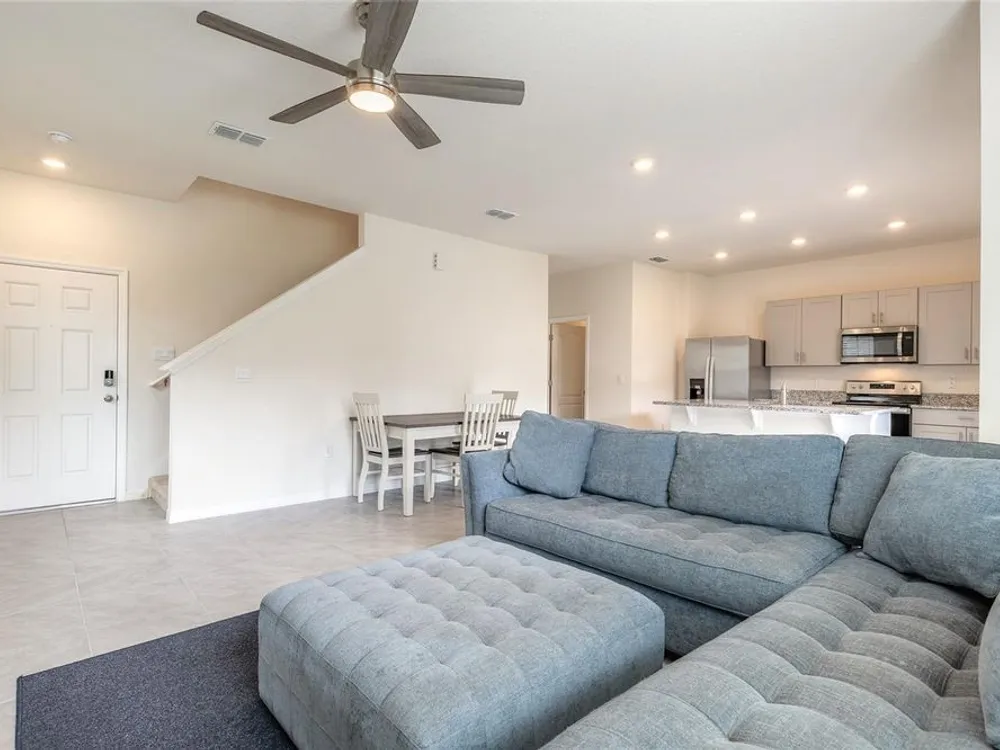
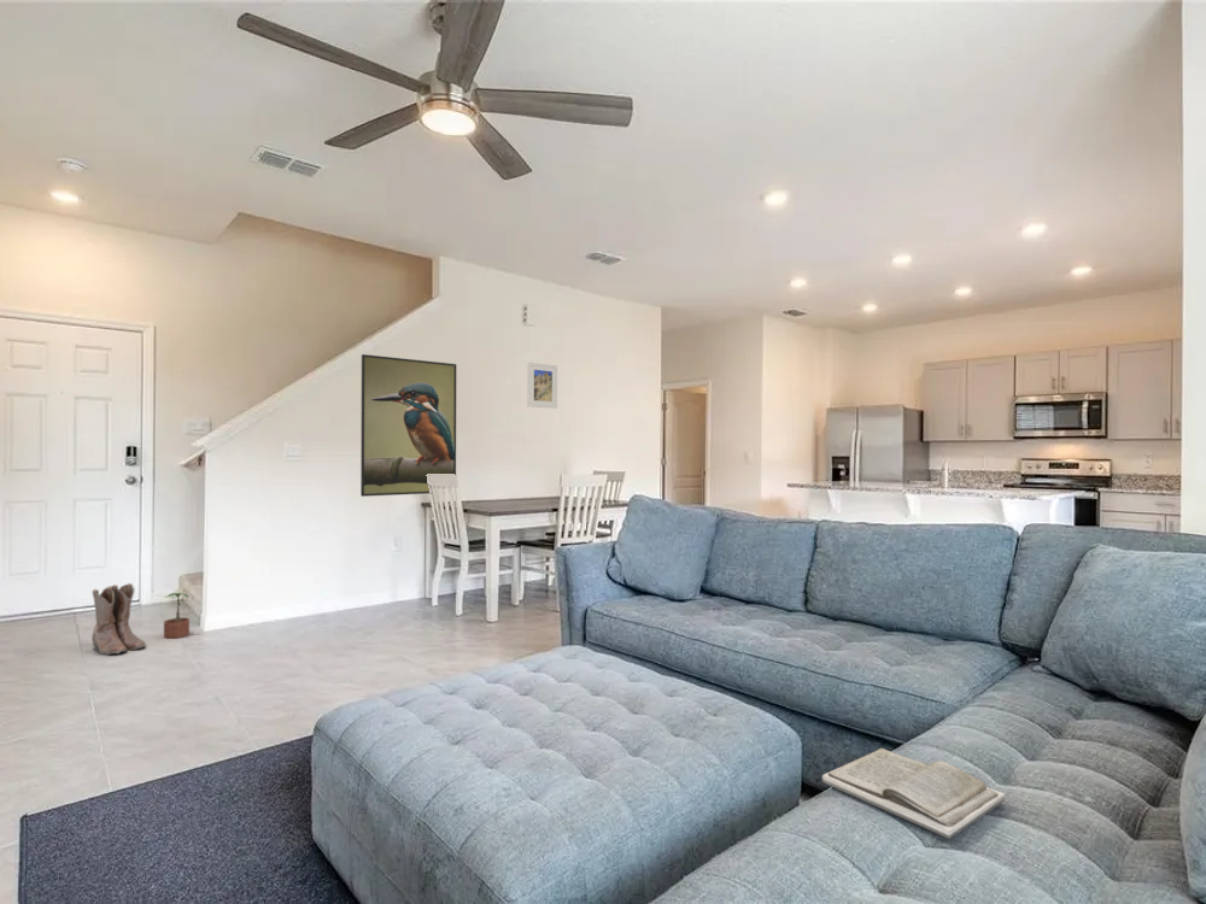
+ potted plant (177, 614)
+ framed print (410, 427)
+ book (911, 782)
+ boots (118, 616)
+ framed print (543, 386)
